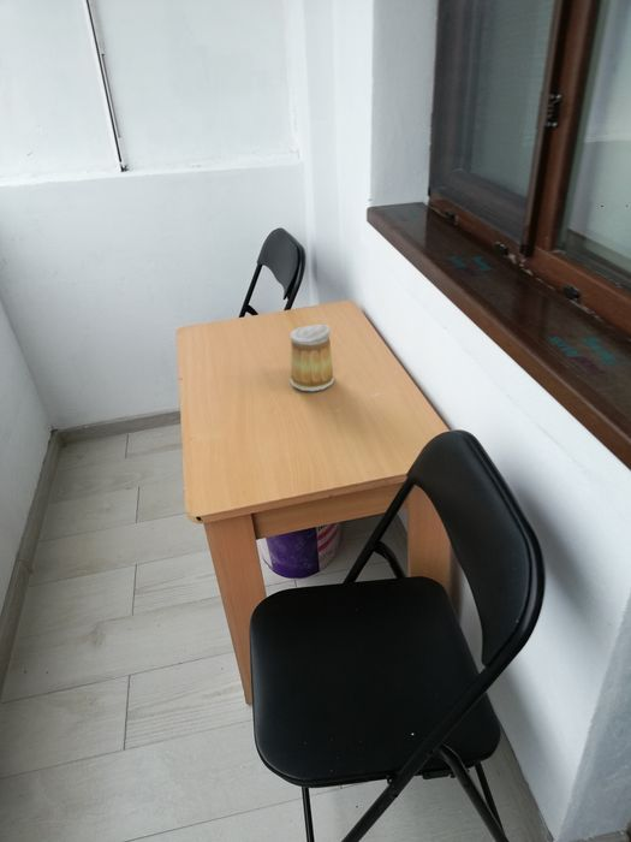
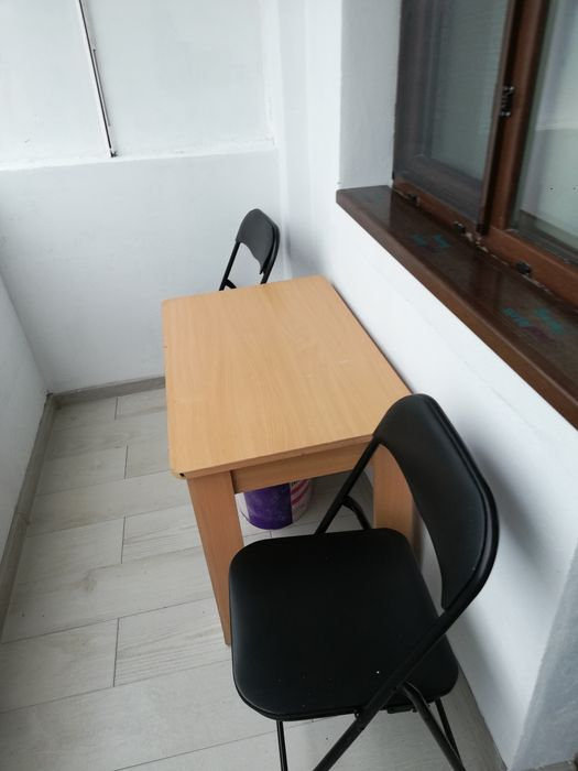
- mug (309, 352)
